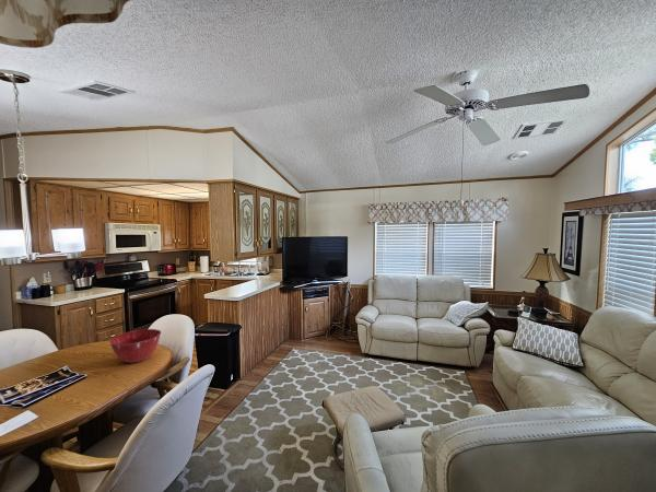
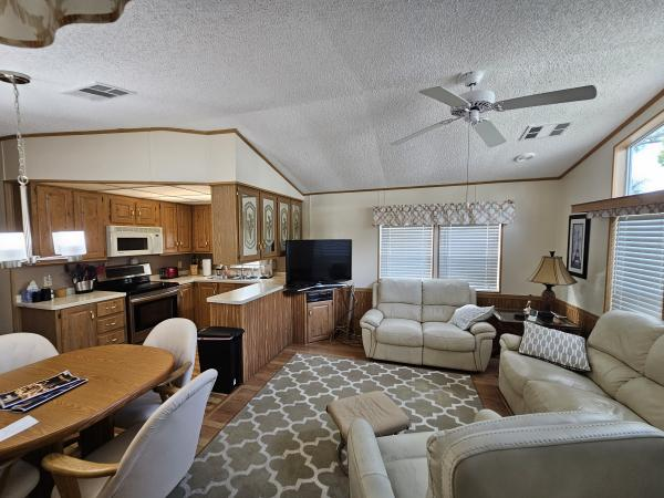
- mixing bowl (137, 347)
